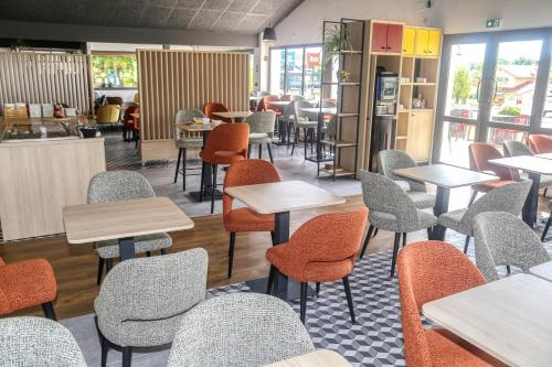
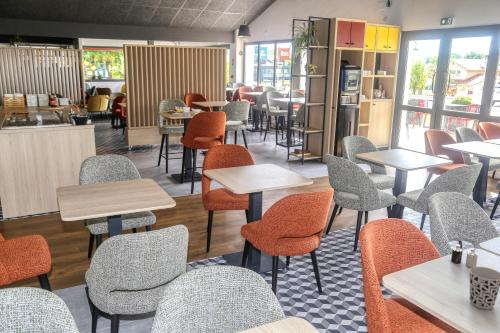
+ cup (483, 288)
+ candle (467, 254)
